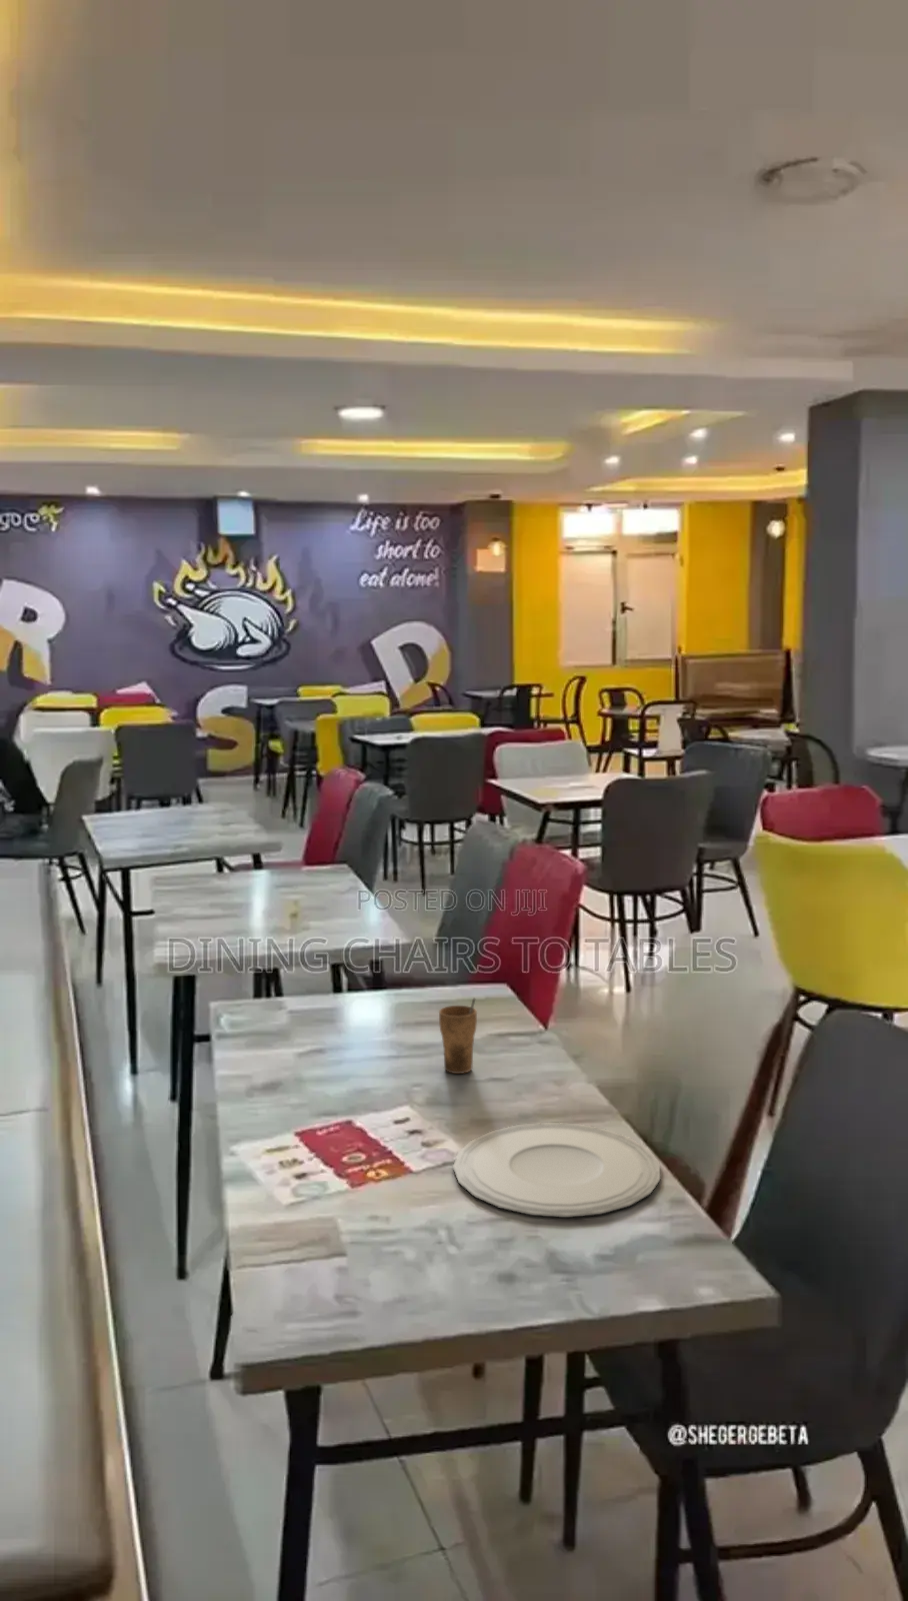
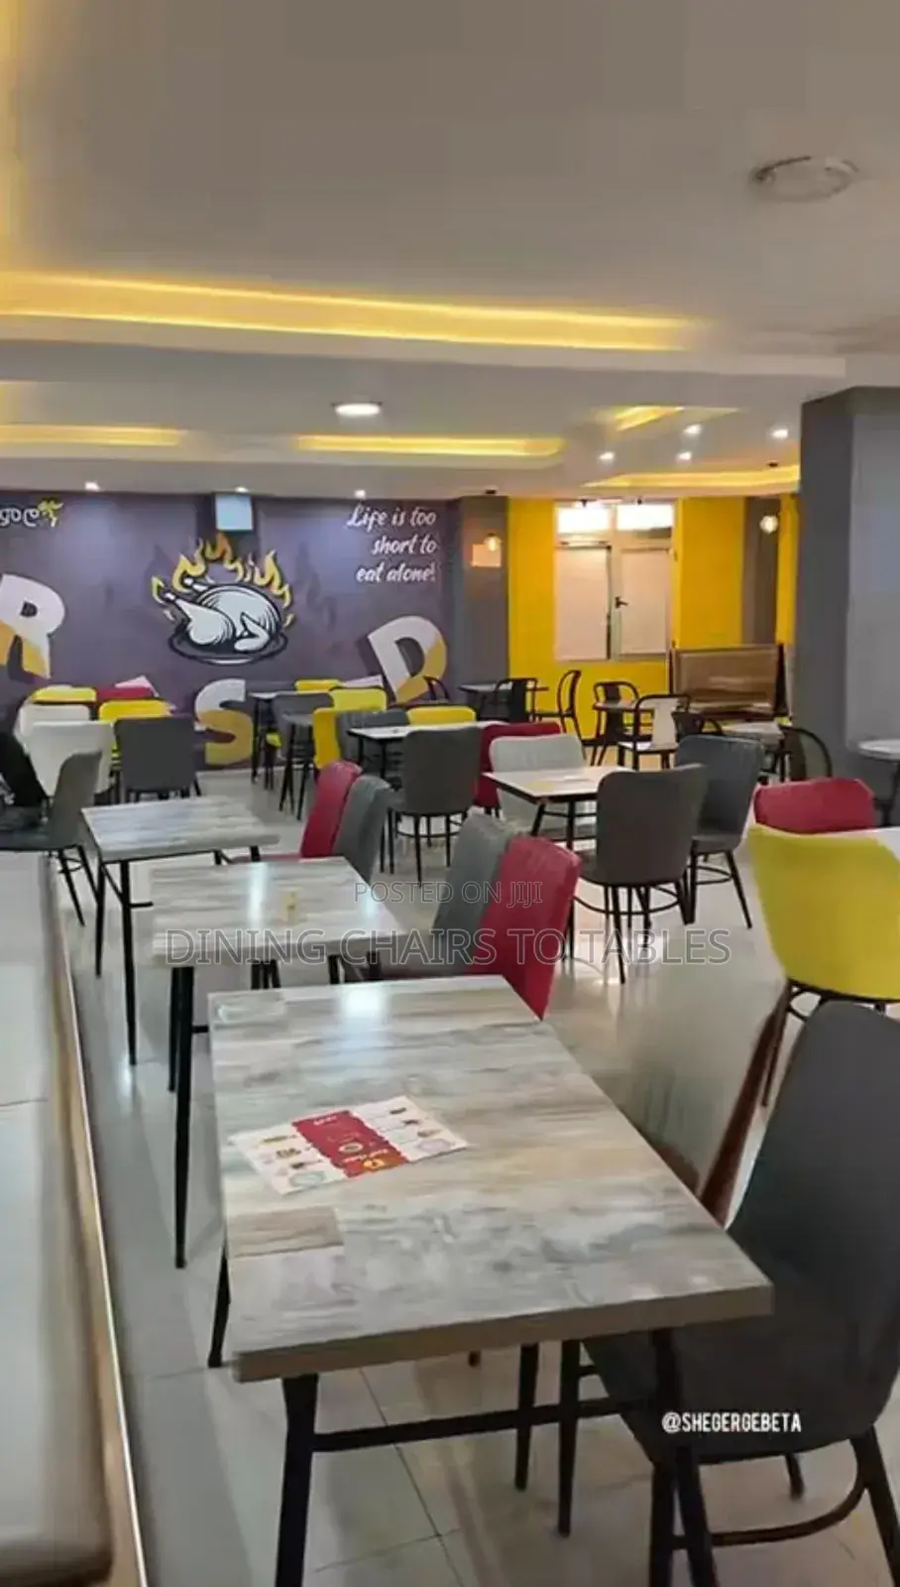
- cup (458, 1031)
- plate (556, 1166)
